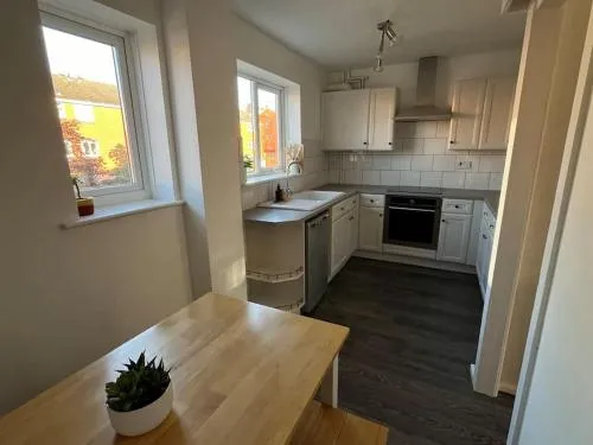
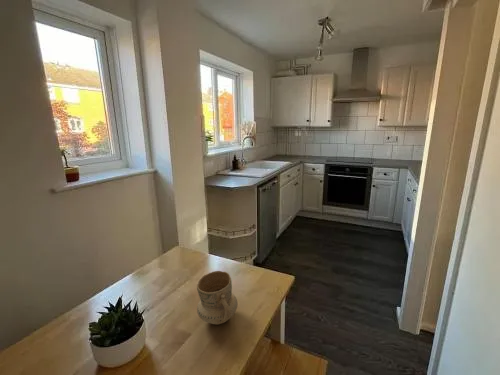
+ mug (216, 298)
